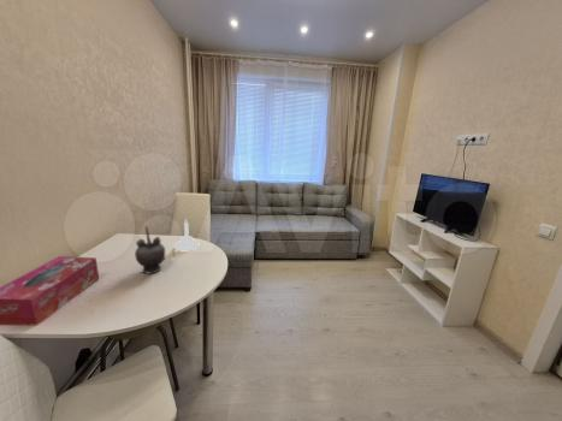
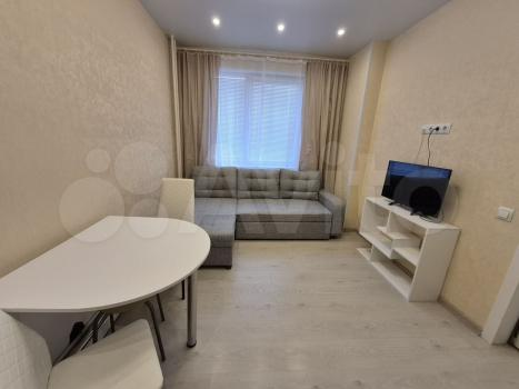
- tissue box (49, 286)
- candle holder (185, 232)
- teapot (149, 247)
